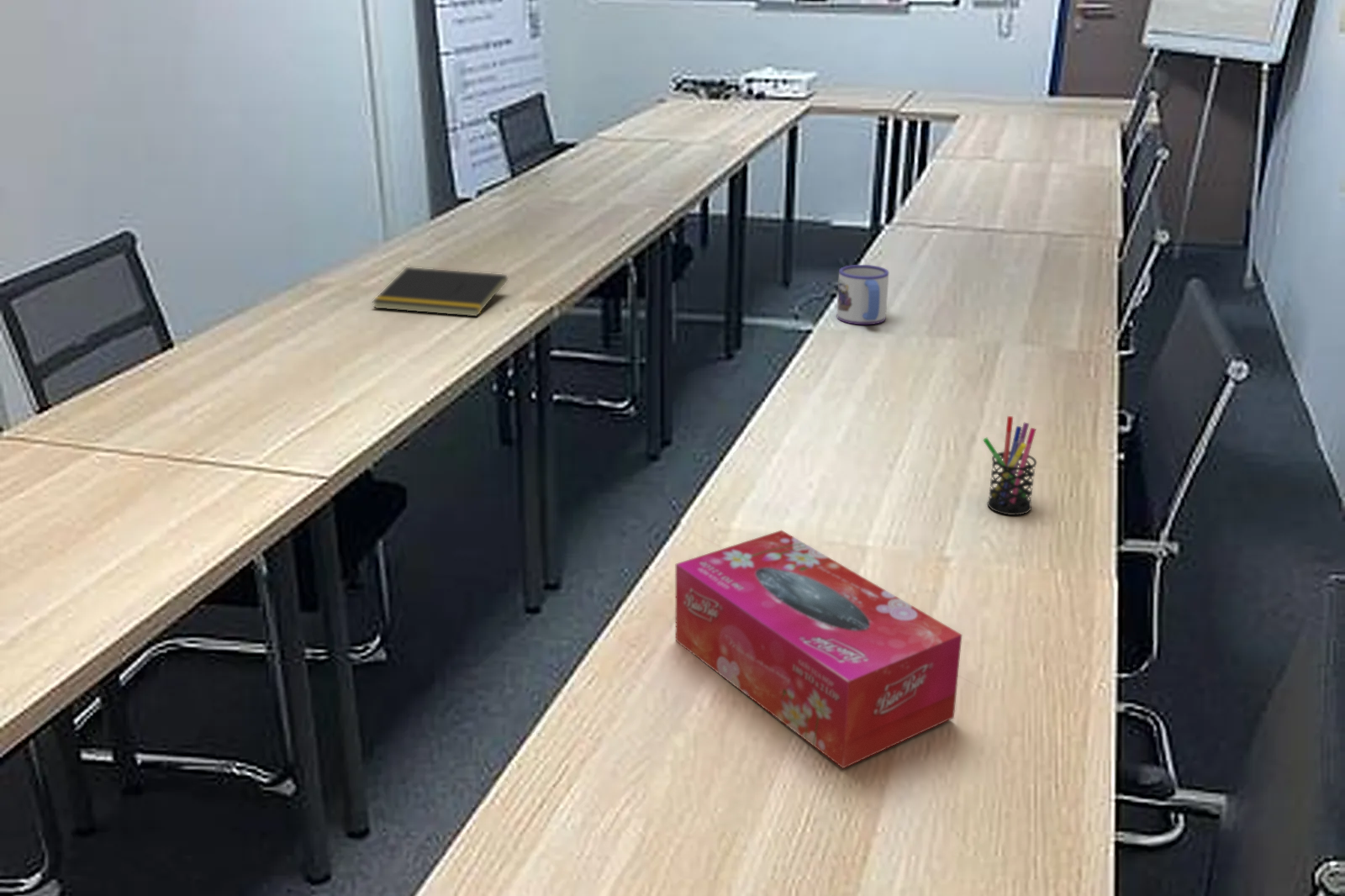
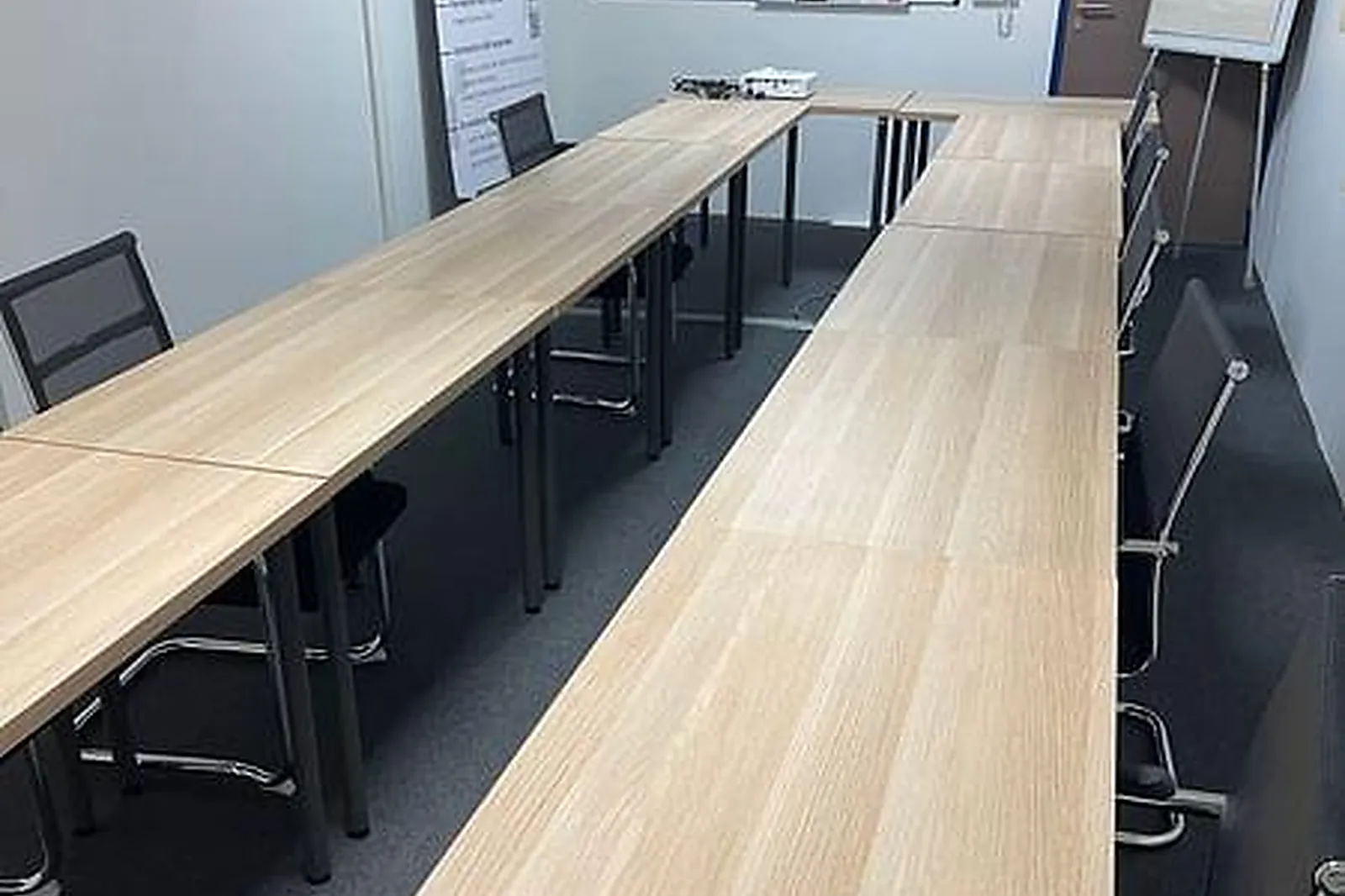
- tissue box (809, 638)
- pen holder (1007, 465)
- notepad (440, 291)
- mug (865, 297)
